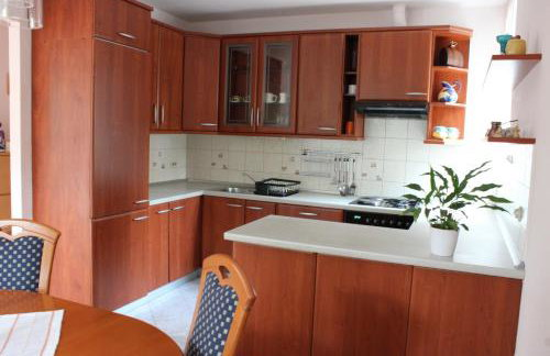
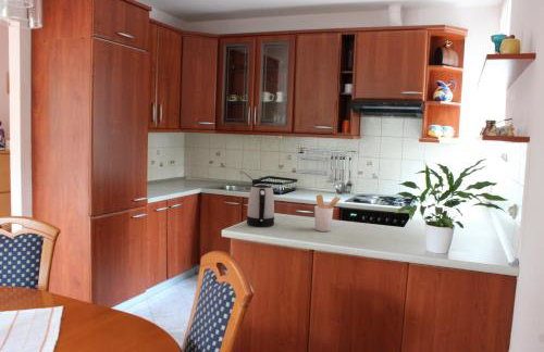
+ utensil holder (327, 212)
+ kettle (261, 204)
